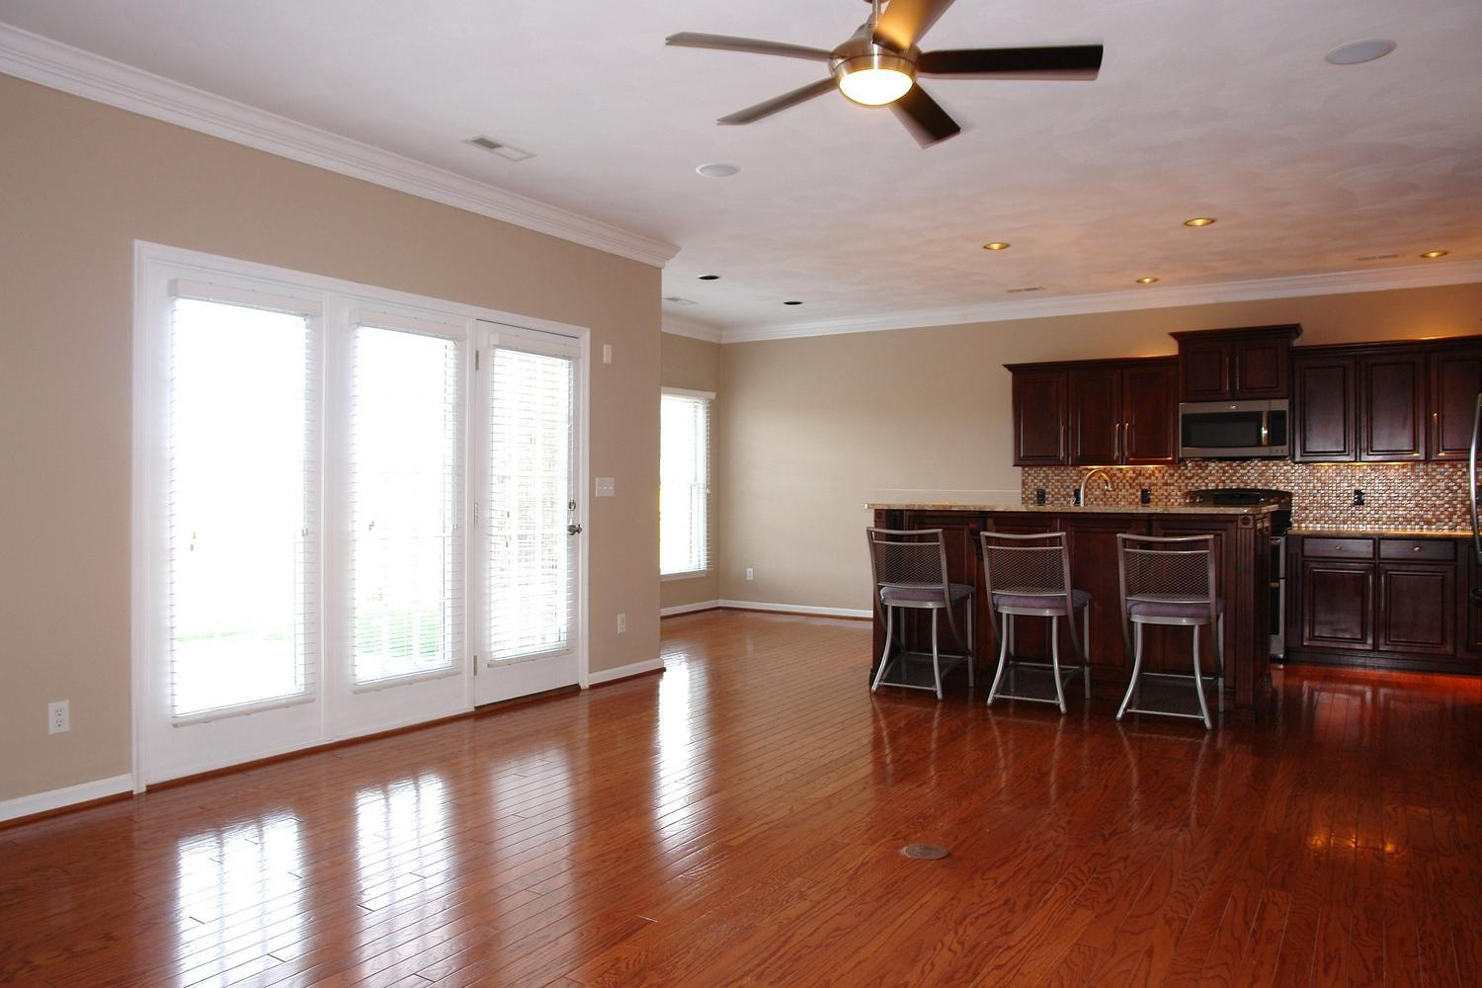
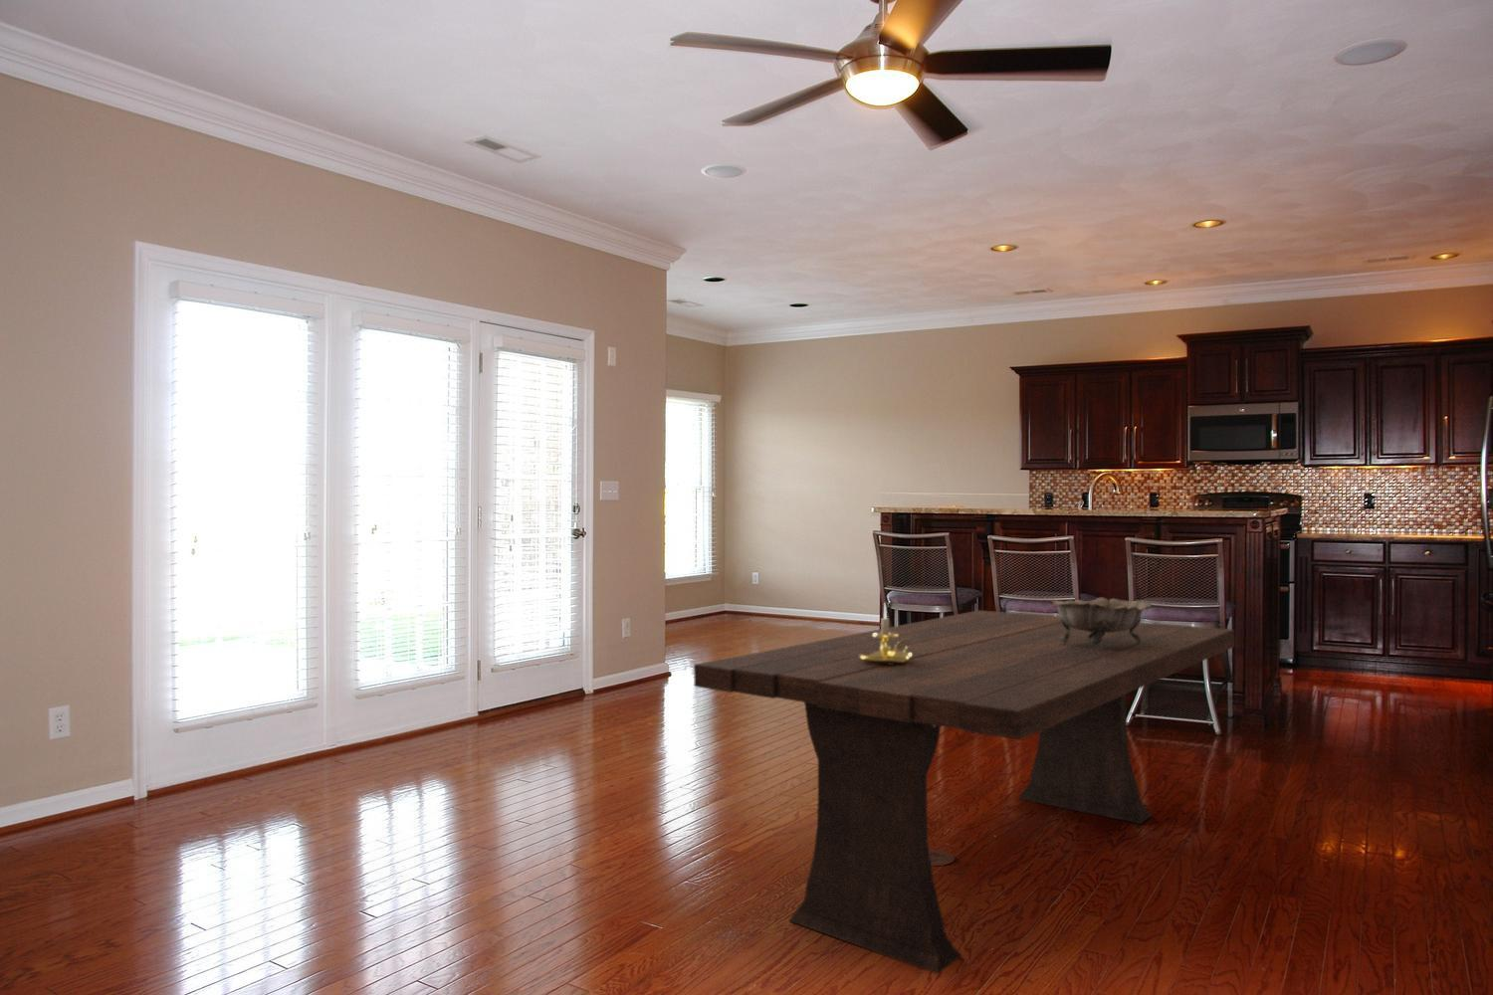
+ decorative bowl (1099, 620)
+ dining table (999, 736)
+ candle holder (888, 631)
